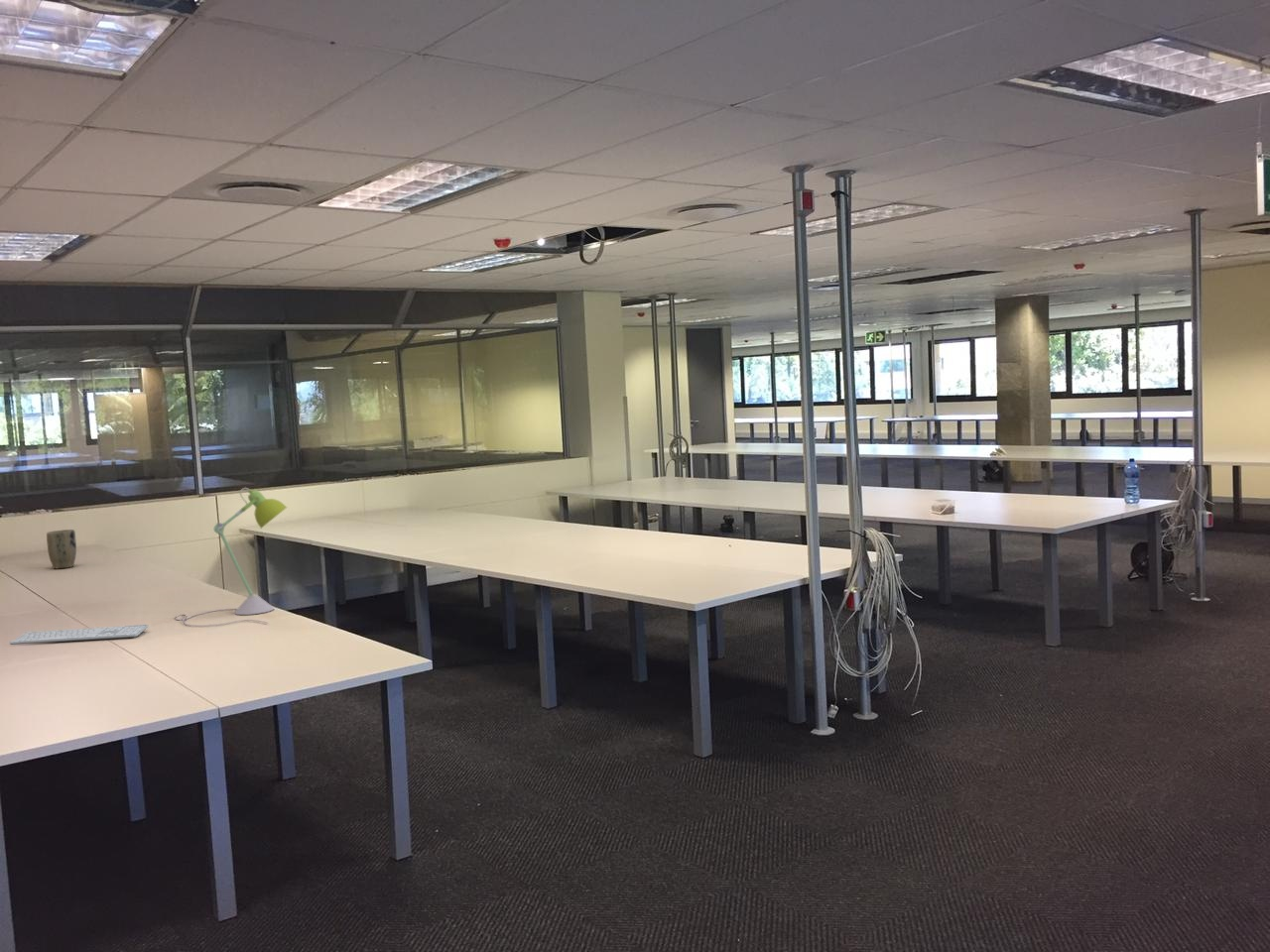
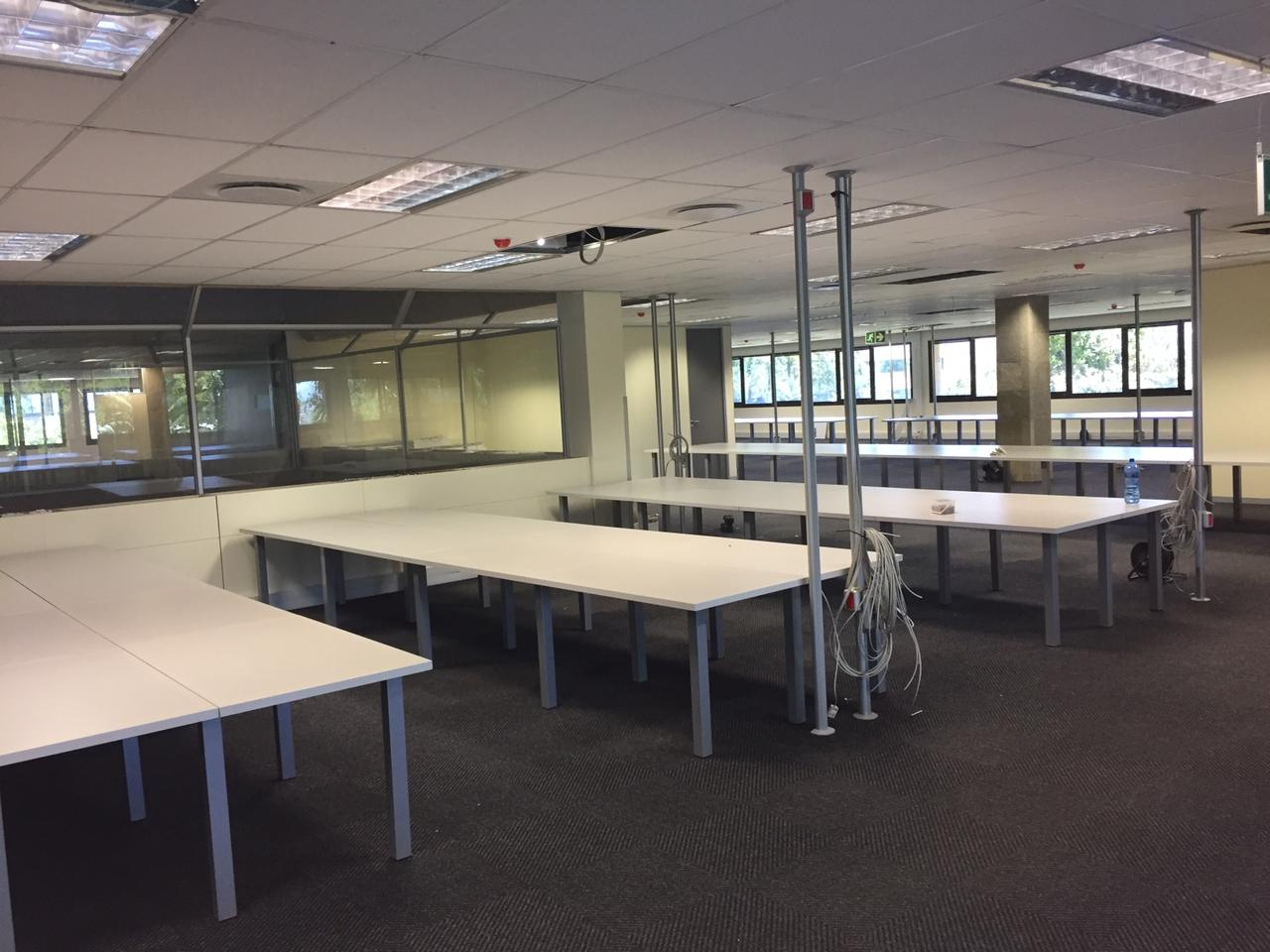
- plant pot (62, 548)
- keyboard (80, 634)
- desk lamp (233, 555)
